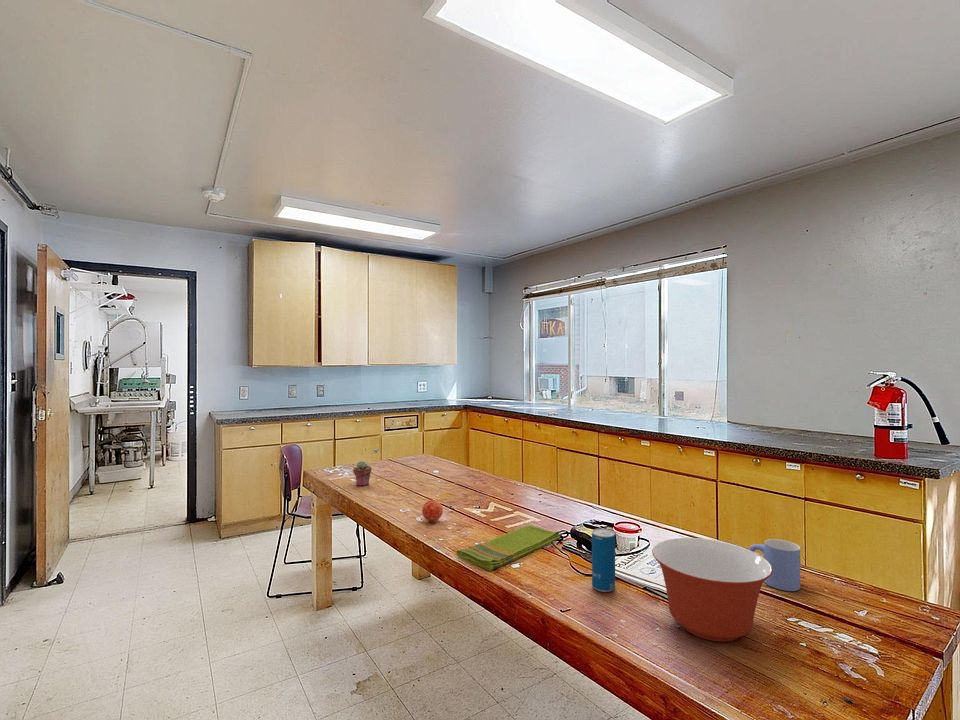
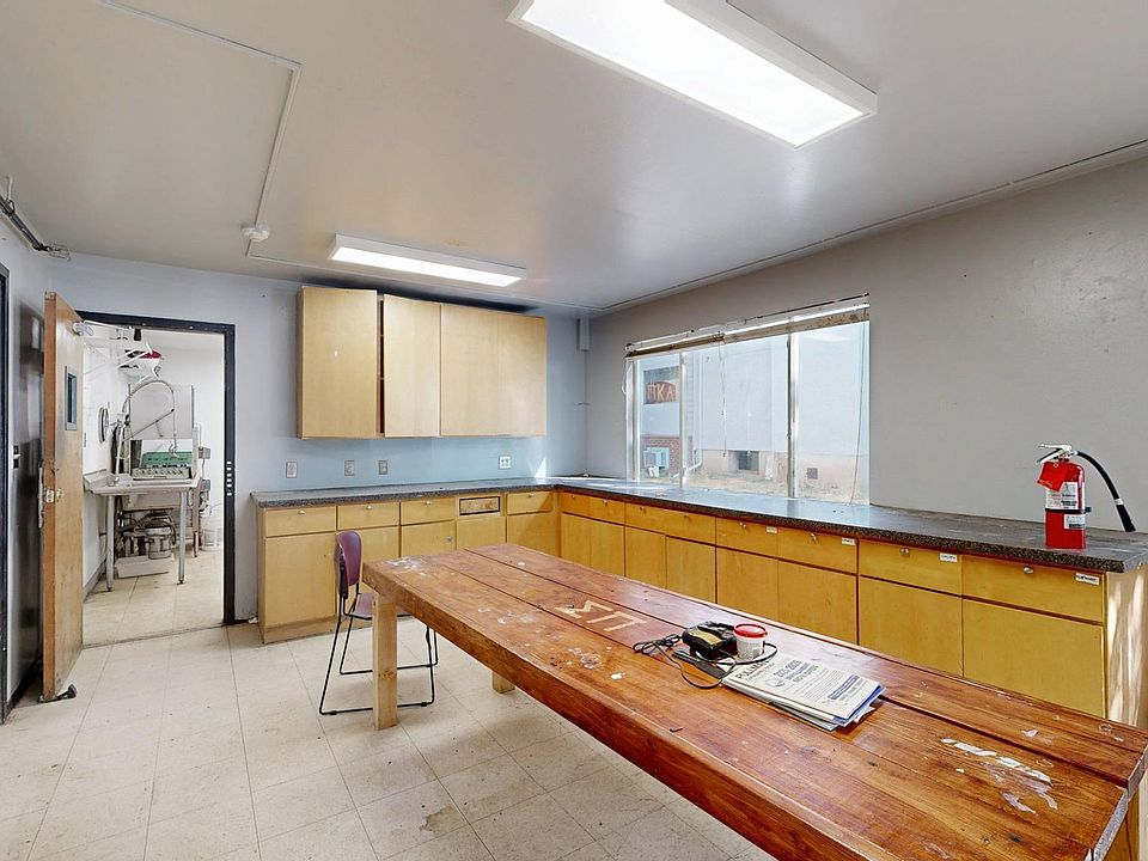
- apple (432, 510)
- mug (774, 561)
- dish towel (510, 543)
- mixing bowl (709, 591)
- potted succulent (362, 472)
- beverage can (603, 559)
